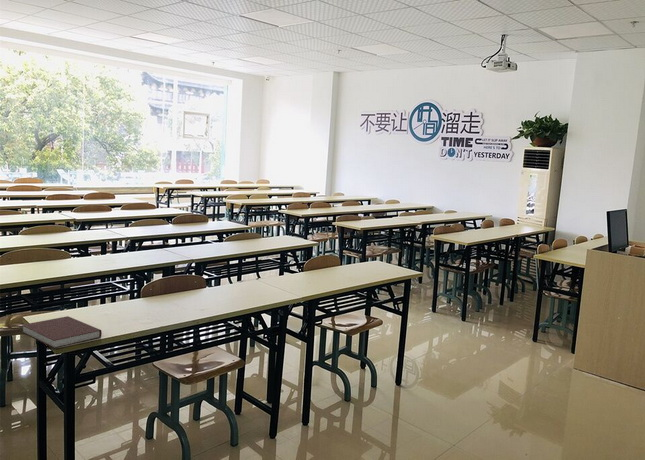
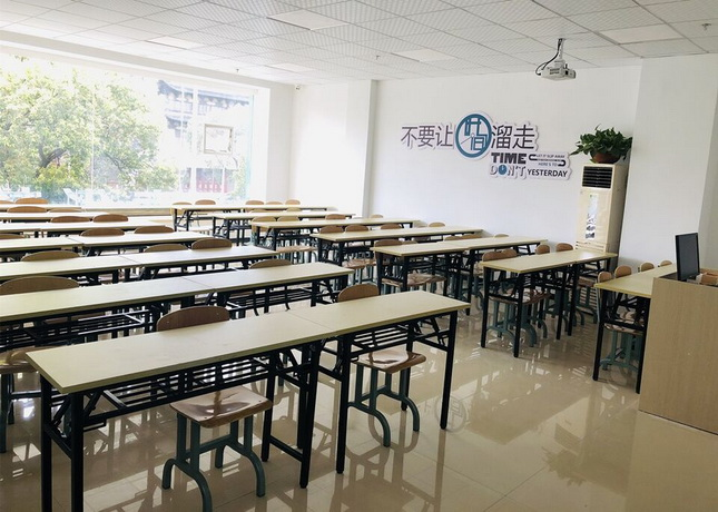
- notebook (61, 331)
